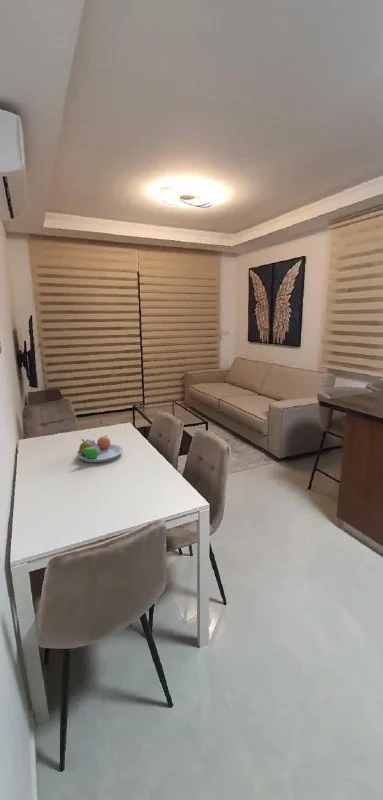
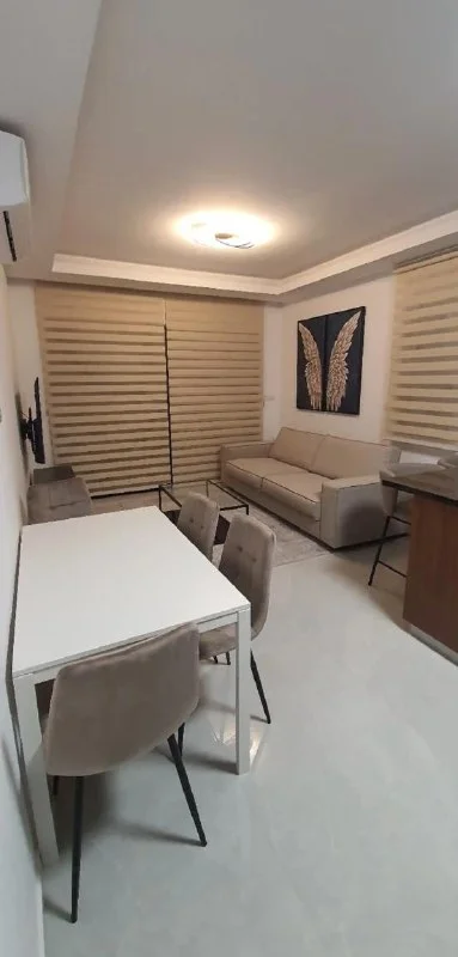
- fruit bowl (97, 447)
